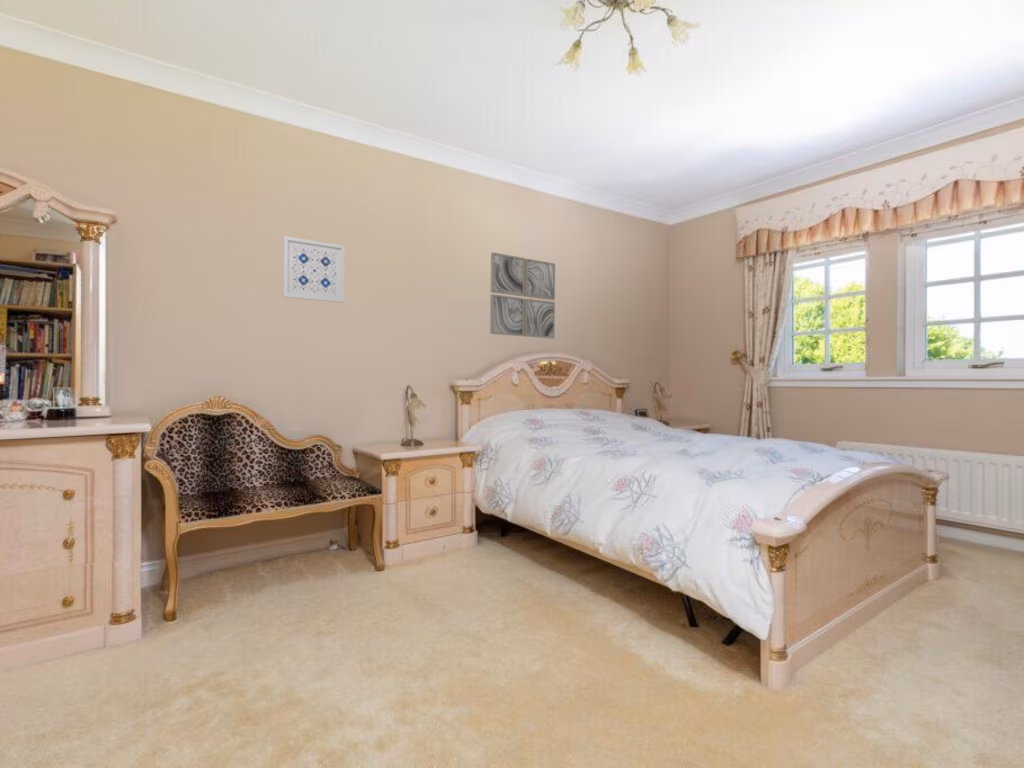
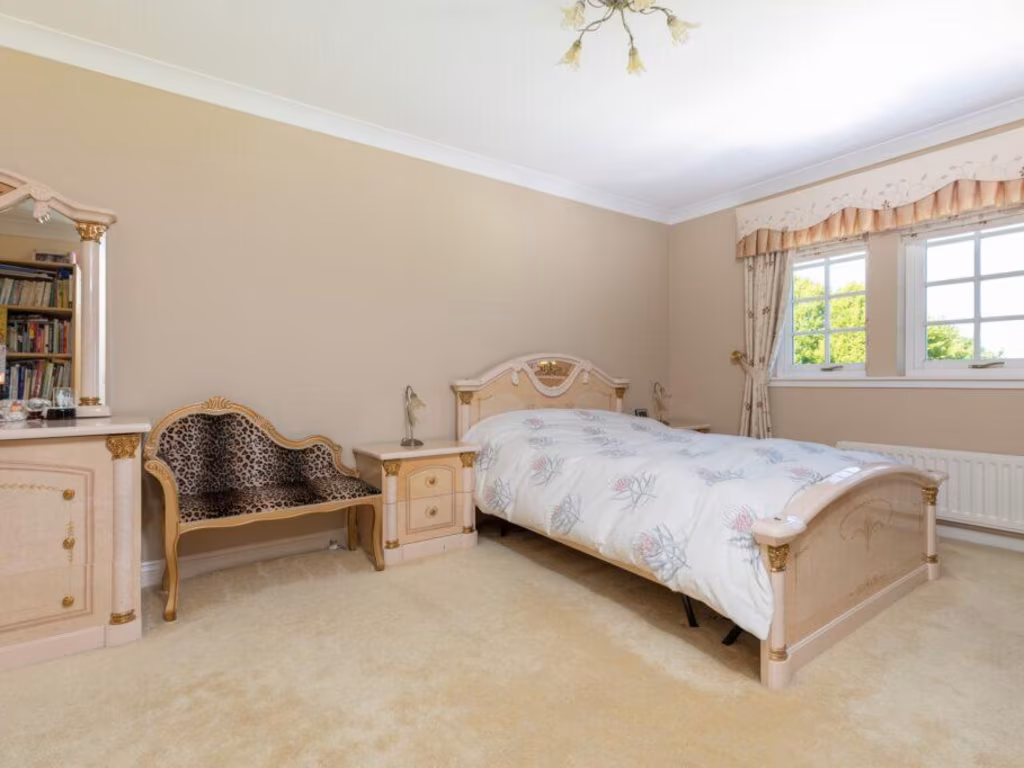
- wall art (314, 270)
- wall art (524, 296)
